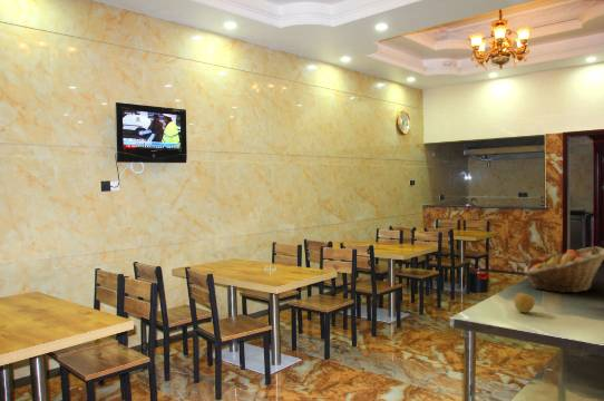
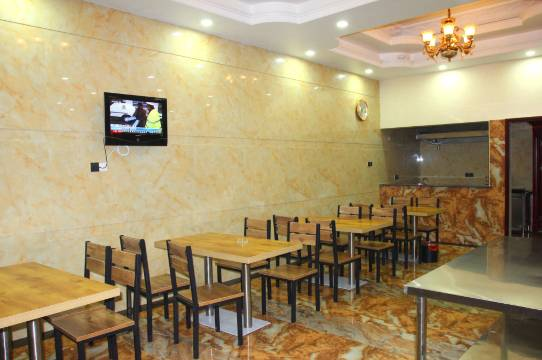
- fruit basket (564, 266)
- apple (524, 302)
